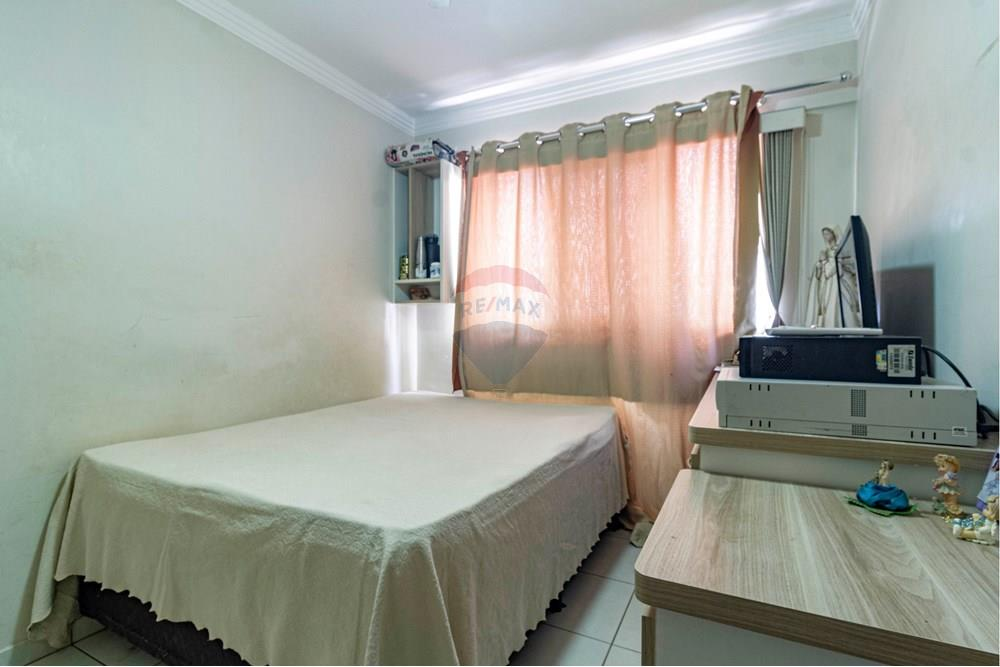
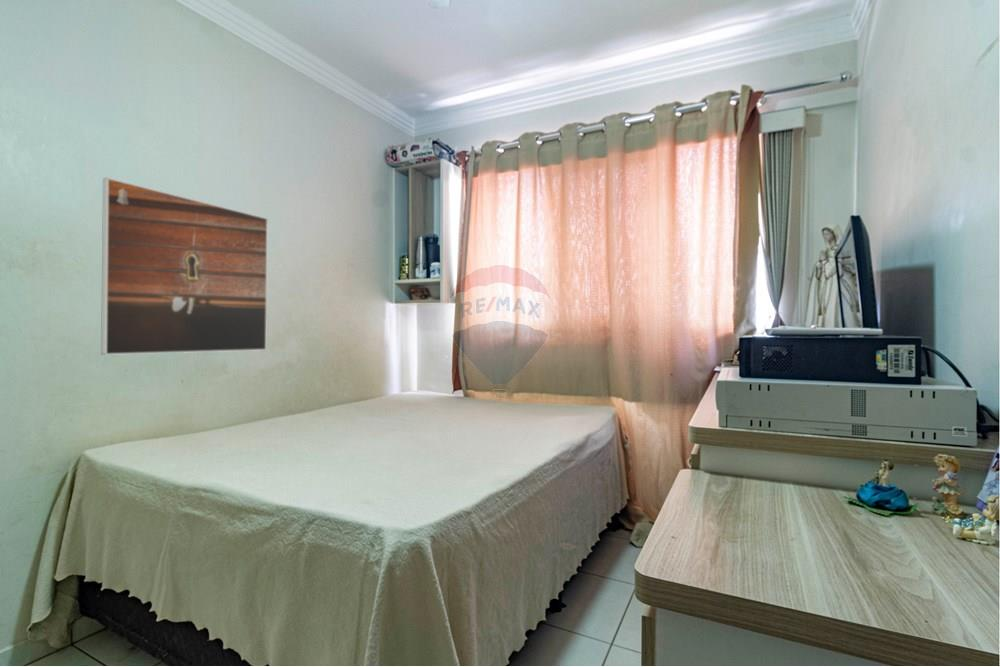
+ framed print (196, 276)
